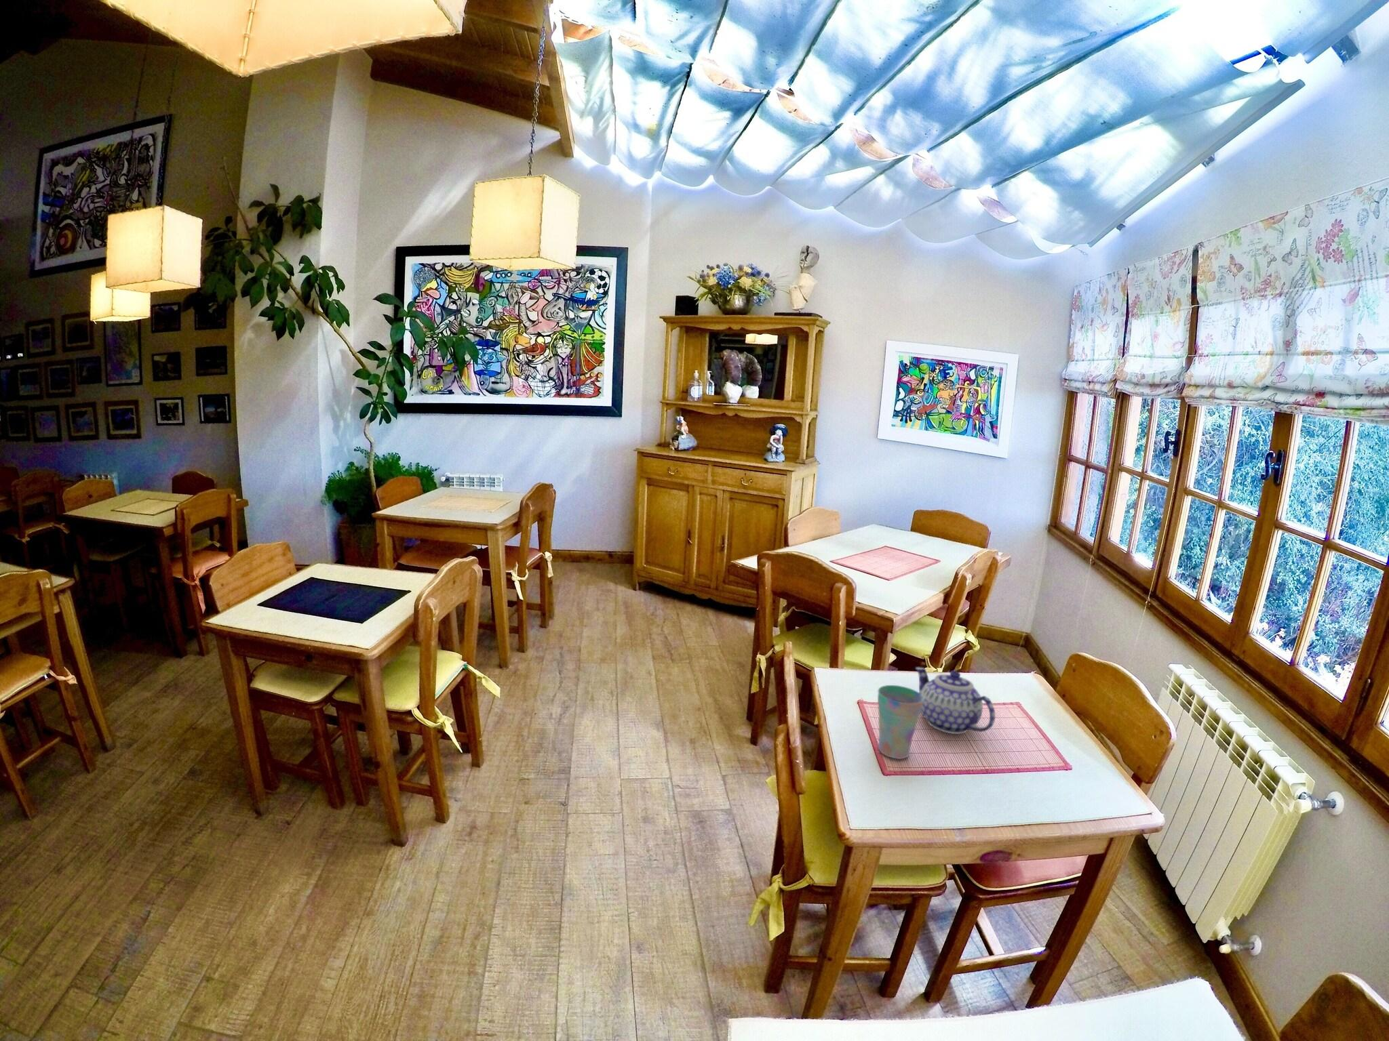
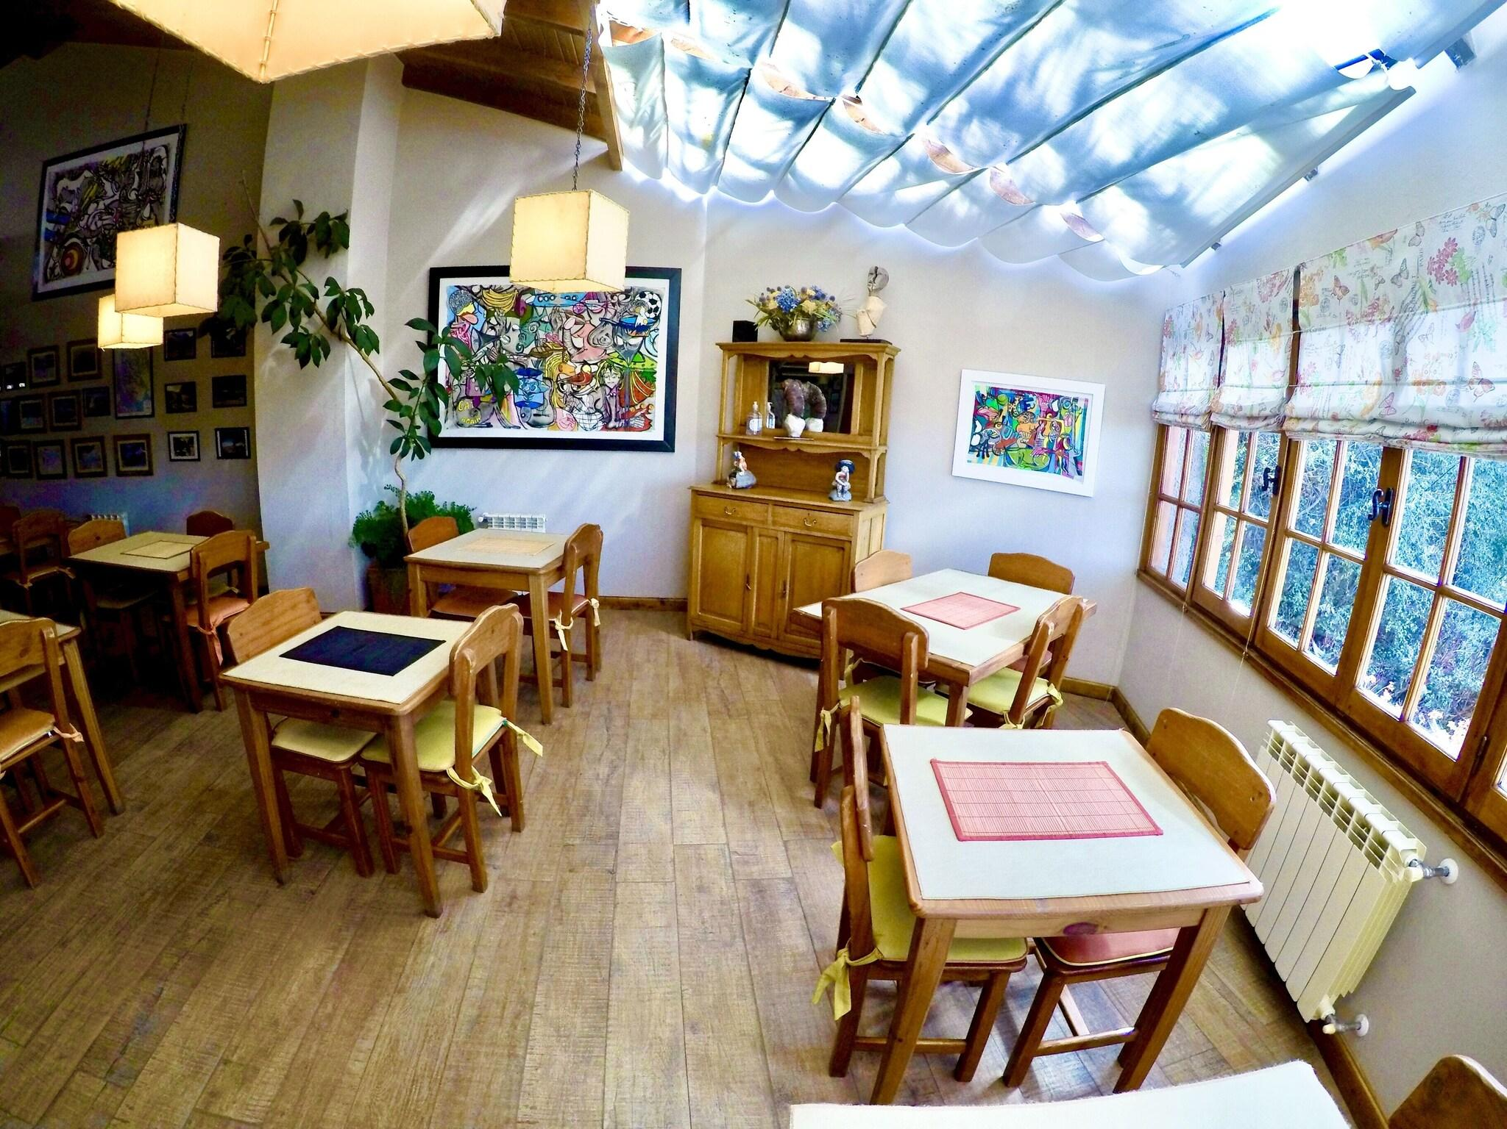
- cup (897, 723)
- teapot (950, 698)
